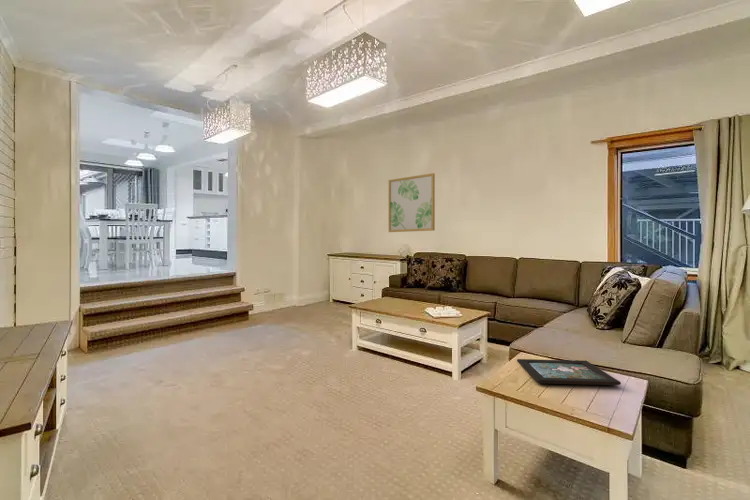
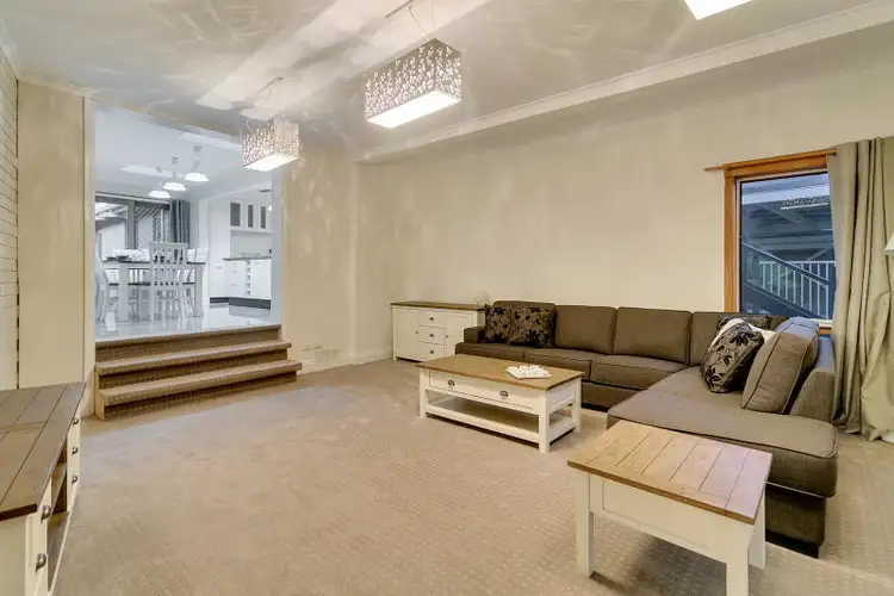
- decorative tray (564, 371)
- wall art (410, 204)
